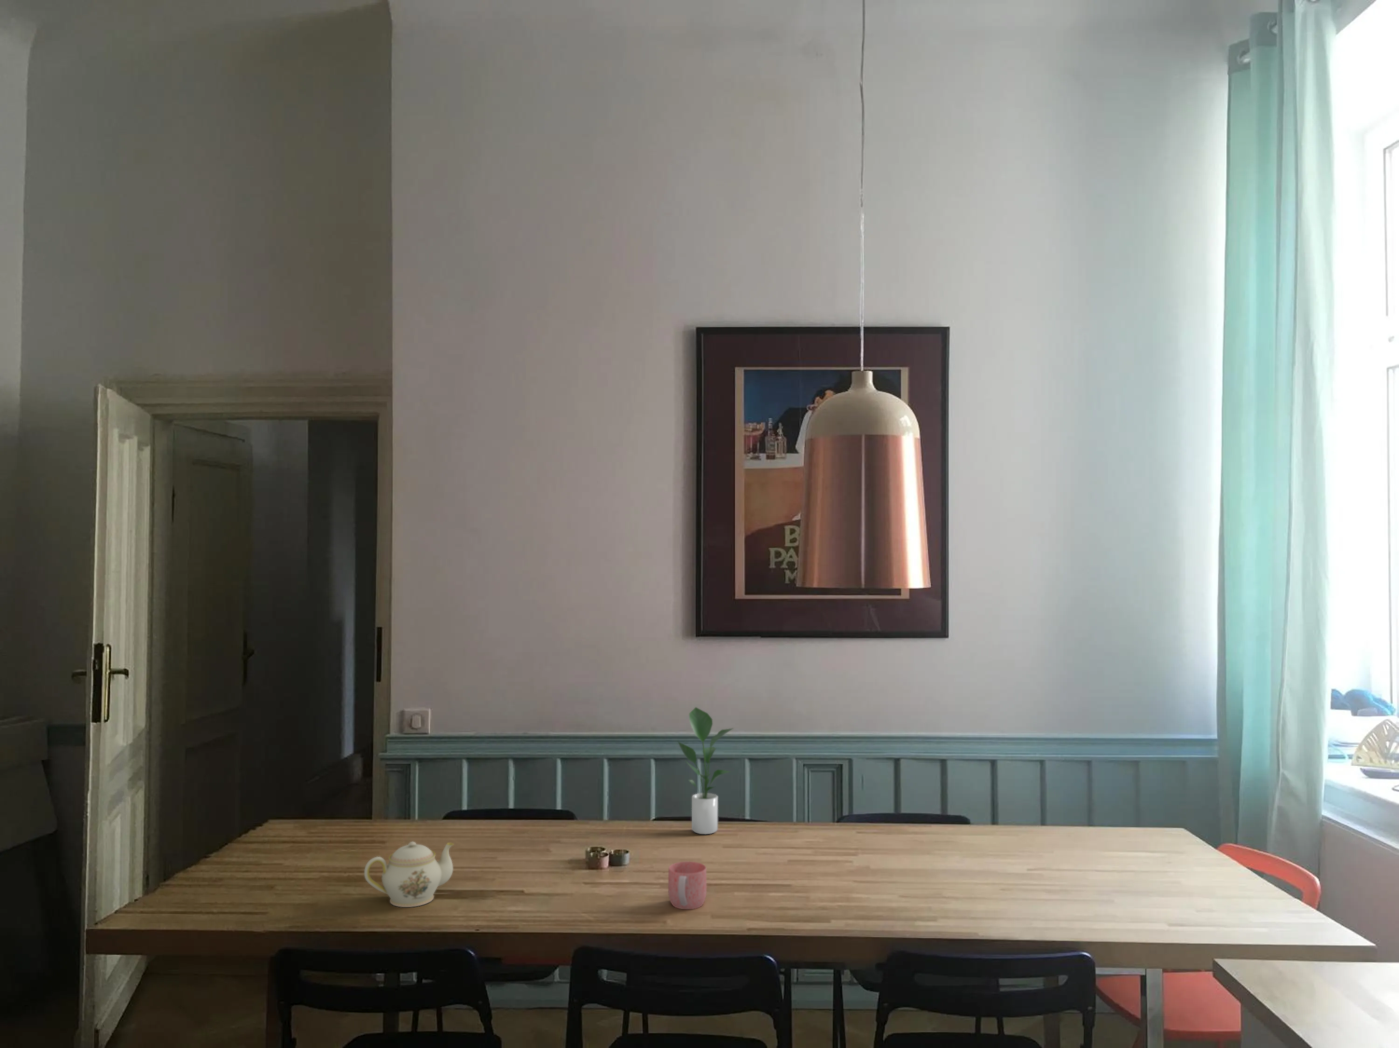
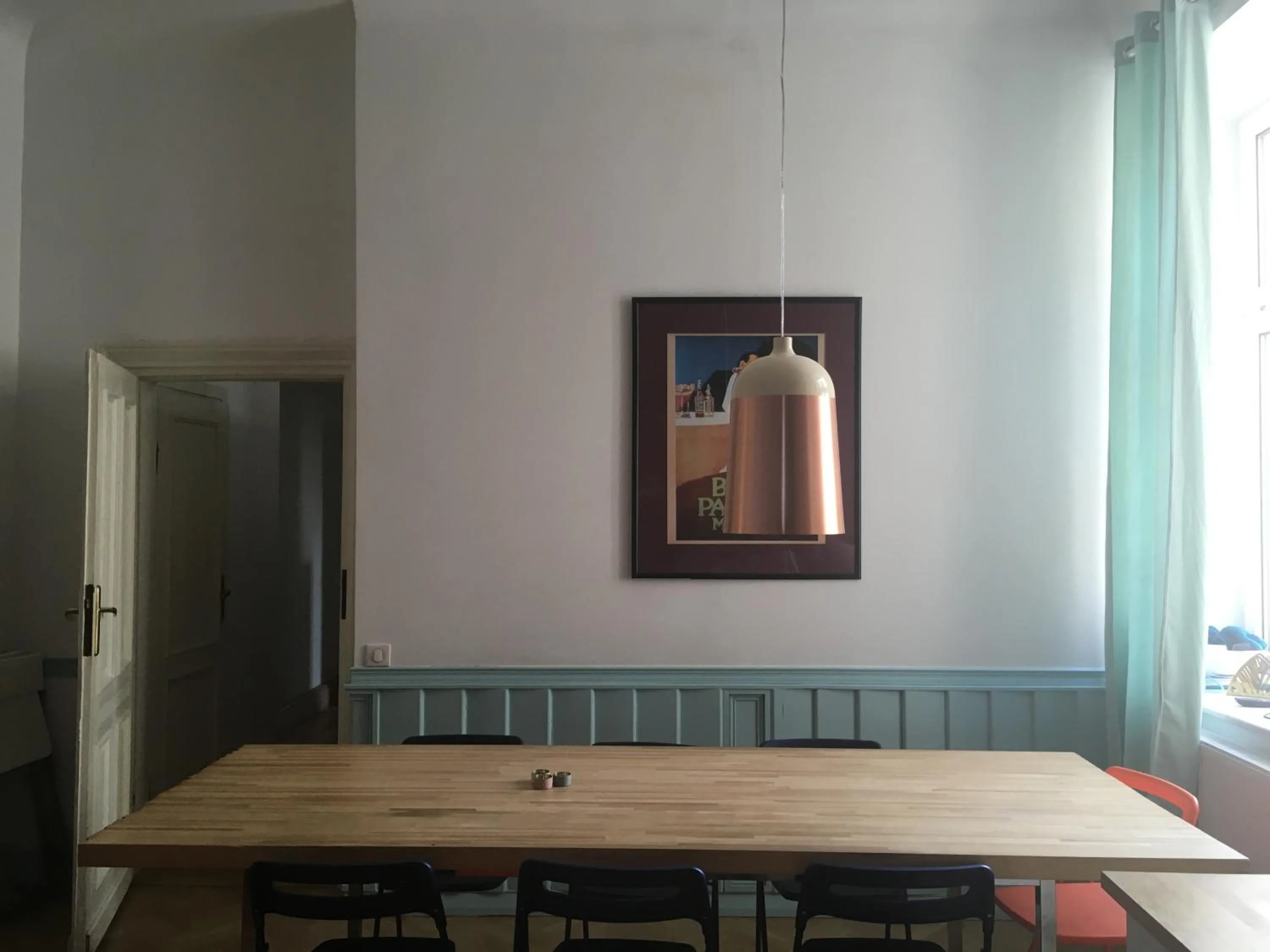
- mug (686, 887)
- potted plant (705, 772)
- teapot (410, 871)
